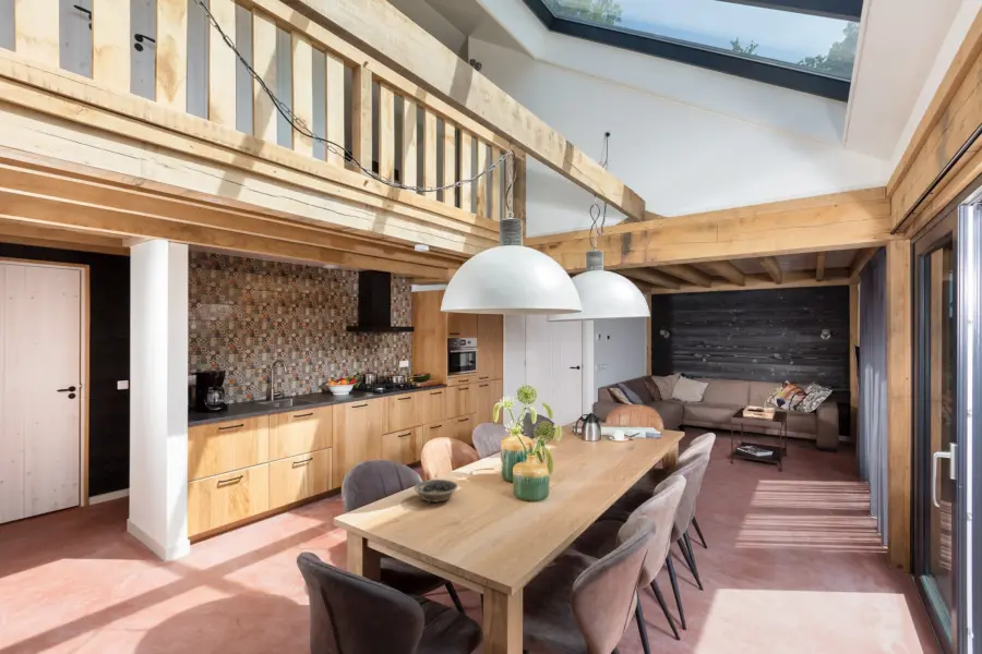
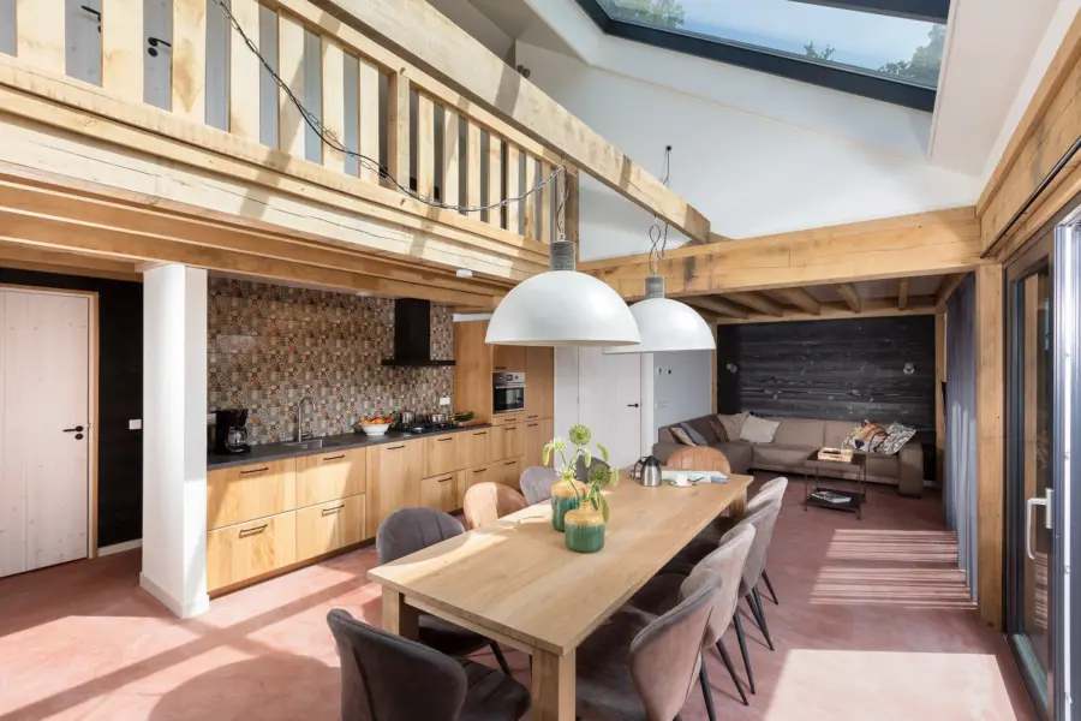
- bowl (435, 492)
